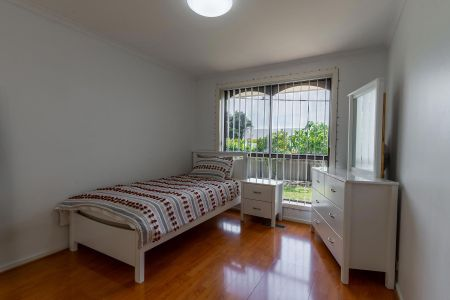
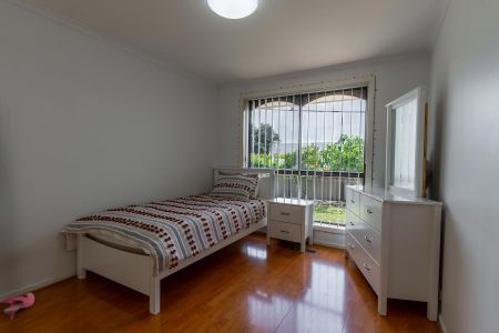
+ shoe (19, 299)
